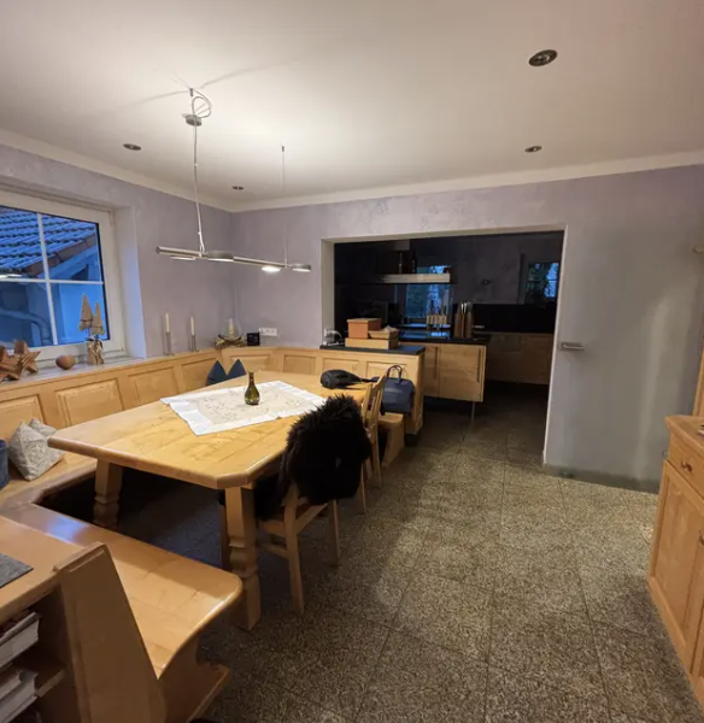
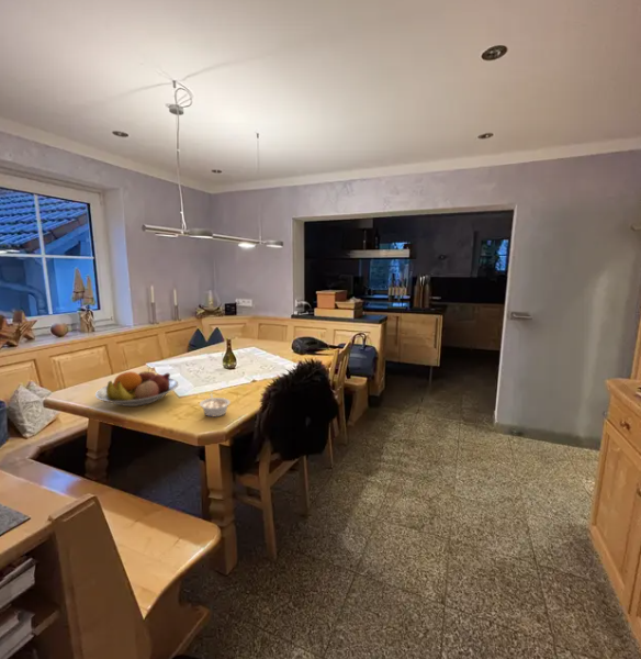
+ fruit bowl (138, 384)
+ legume (214, 406)
